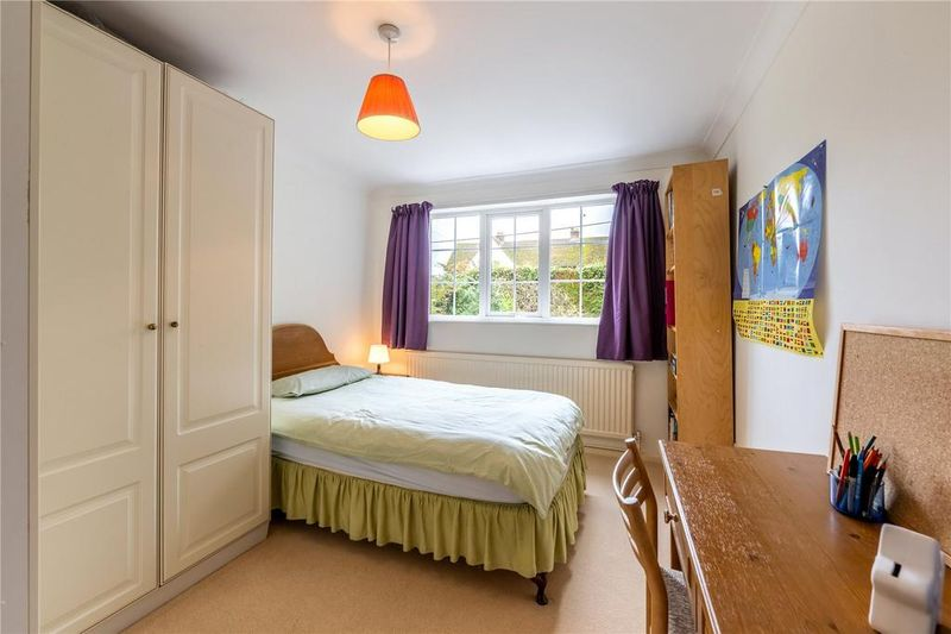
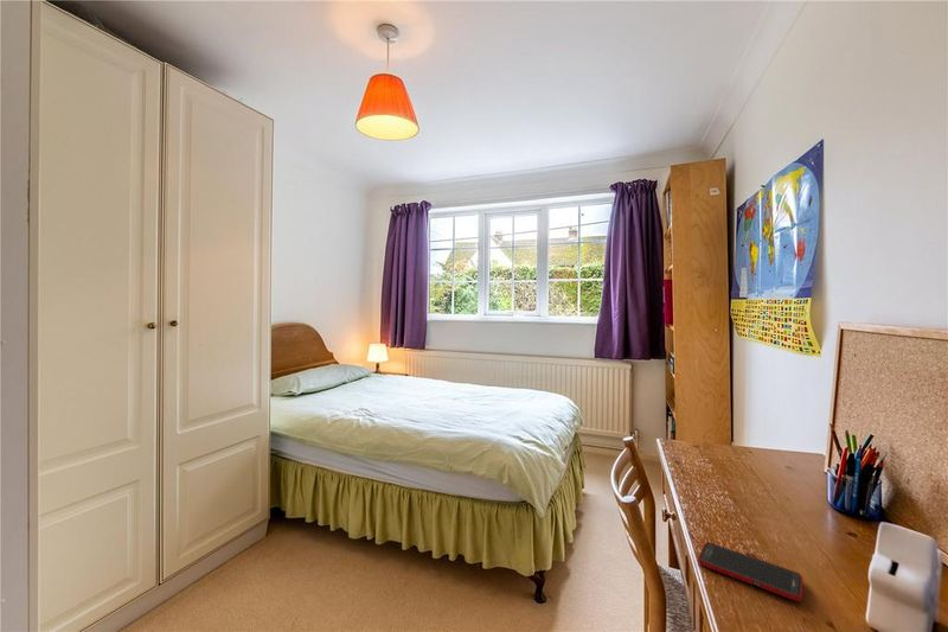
+ cell phone (748, 568)
